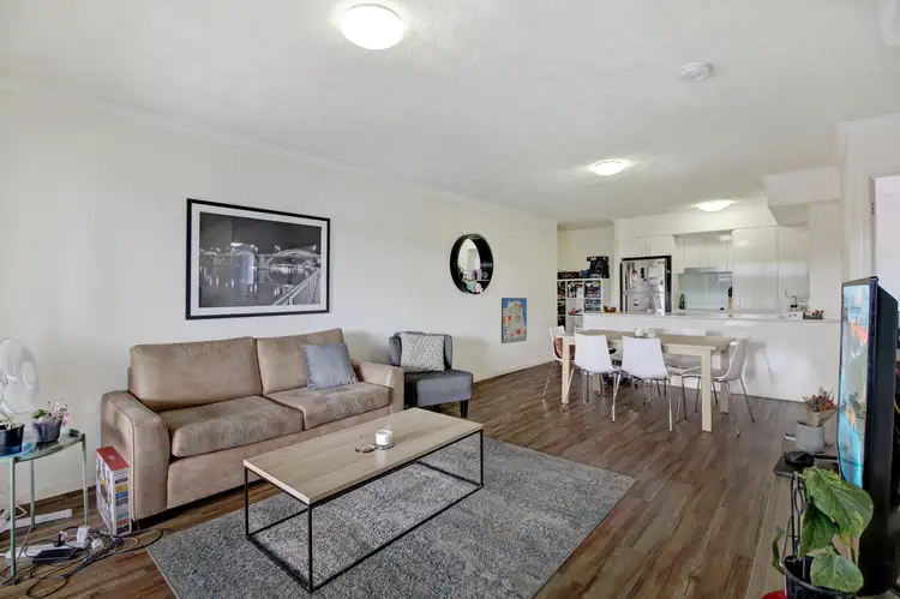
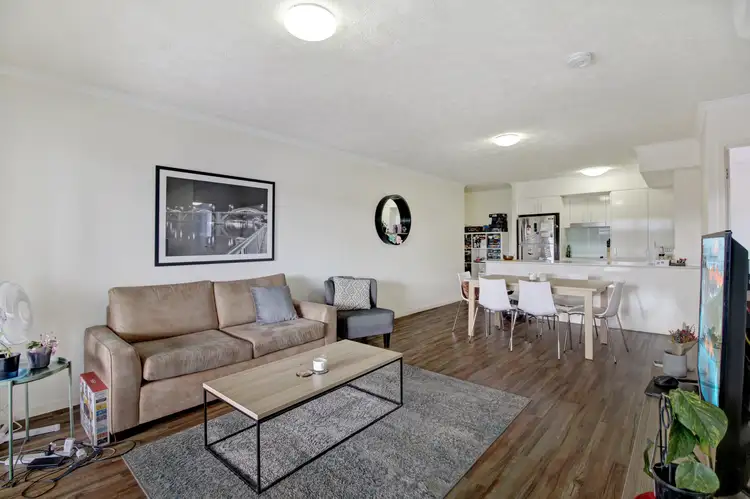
- wall art (514, 319)
